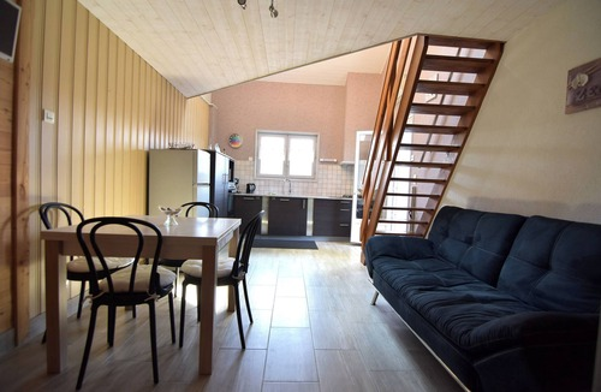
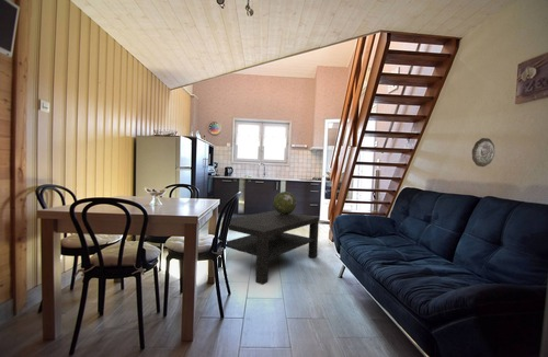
+ decorative sphere (284, 203)
+ coffee table (270, 240)
+ decorative plate (483, 152)
